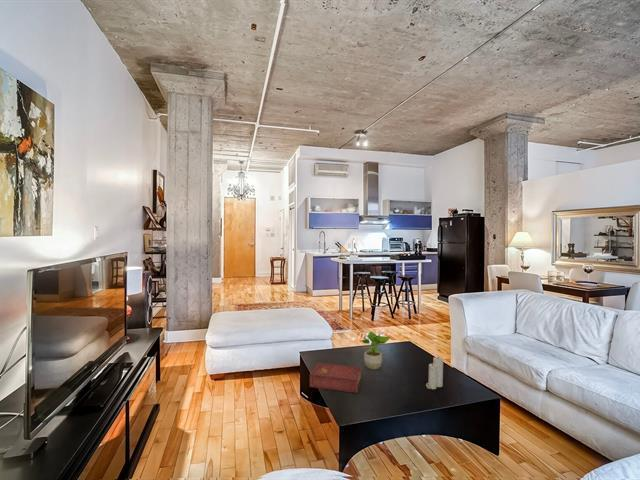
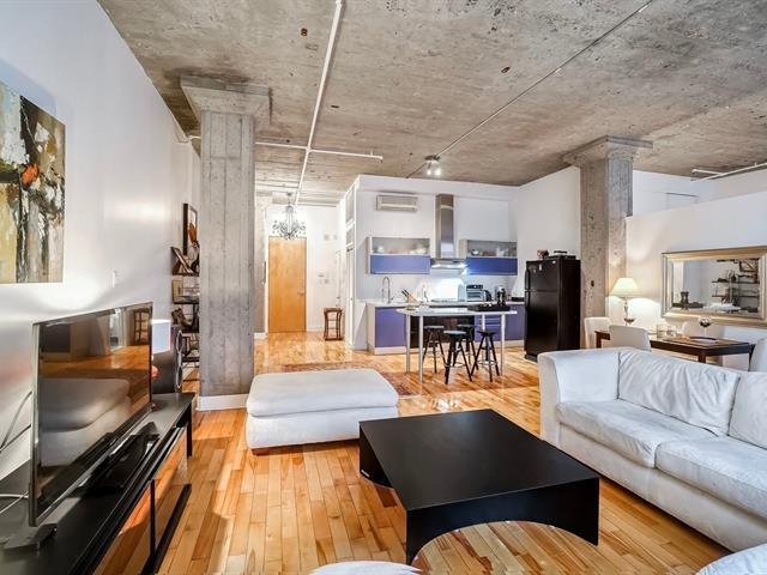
- potted plant (376, 348)
- candle (434, 369)
- book (336, 377)
